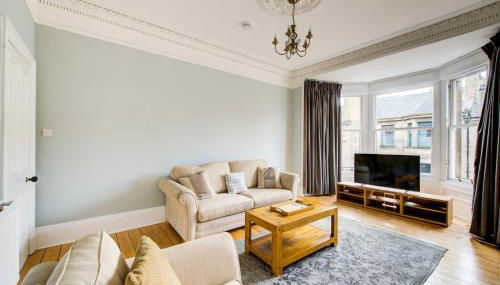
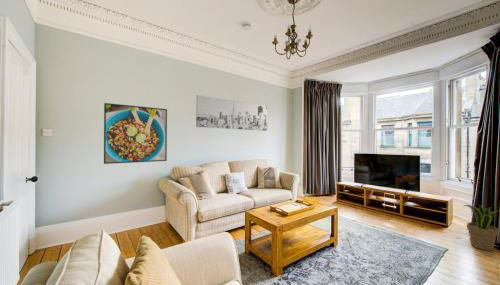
+ wall art (235, 115)
+ potted plant (481, 225)
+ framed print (137, 134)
